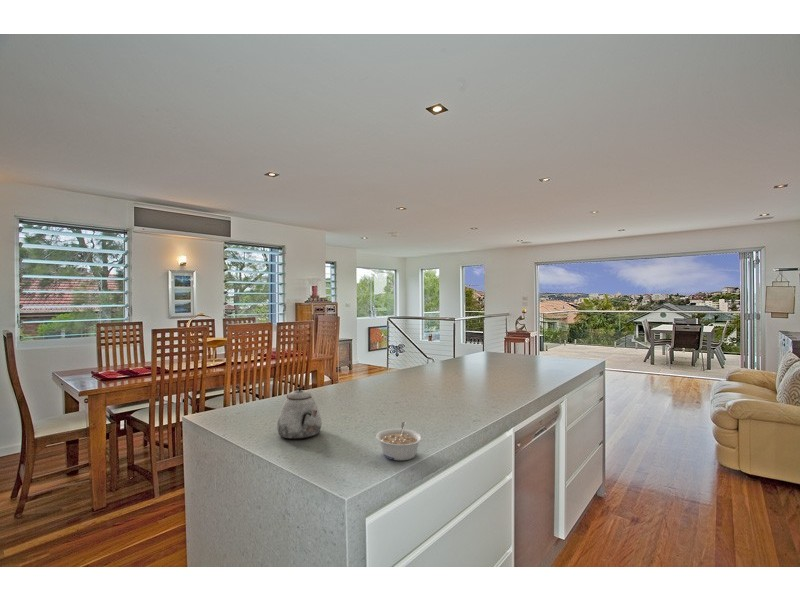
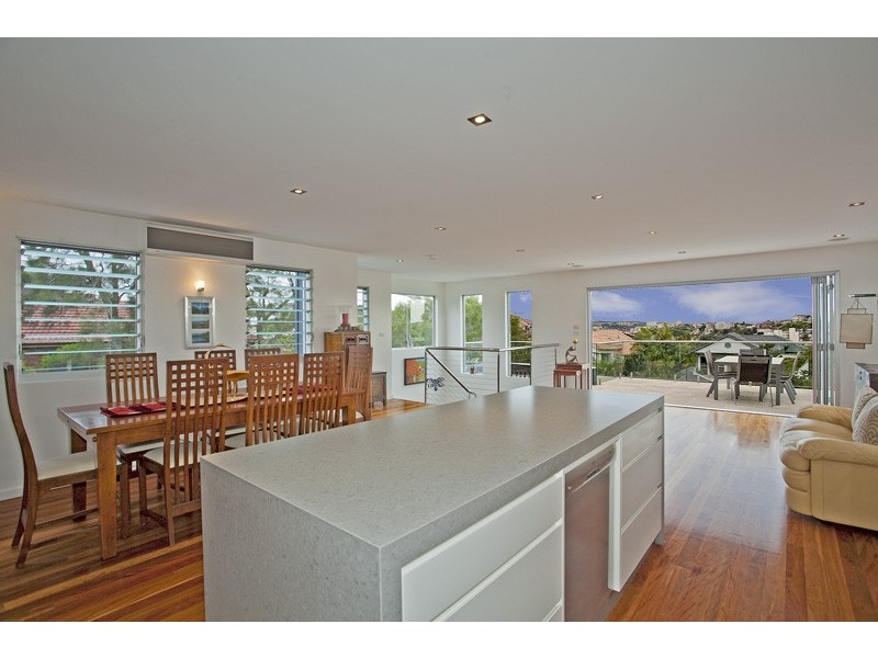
- teapot (301, 411)
- legume (398, 442)
